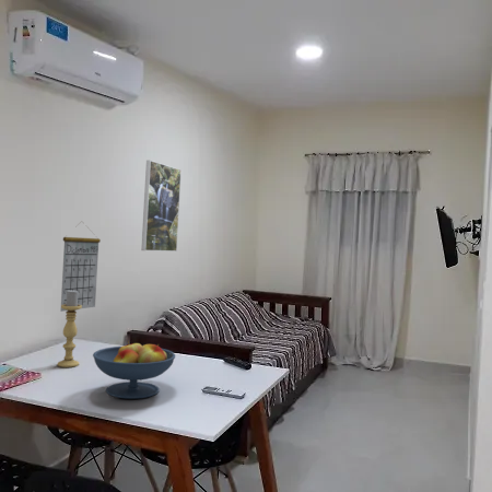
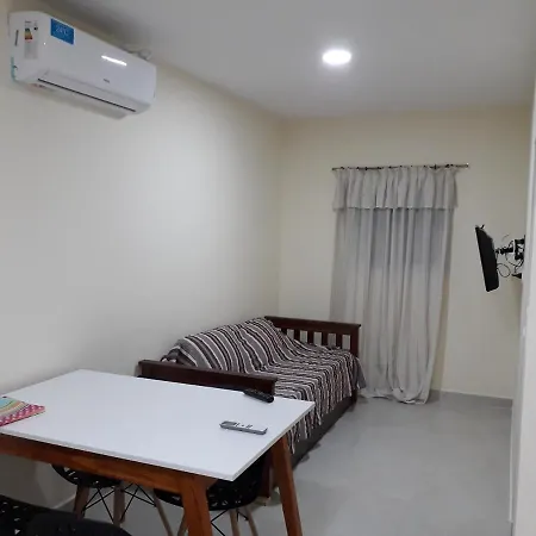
- calendar (81, 265)
- candle holder (70, 326)
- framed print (162, 208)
- fruit bowl (133, 365)
